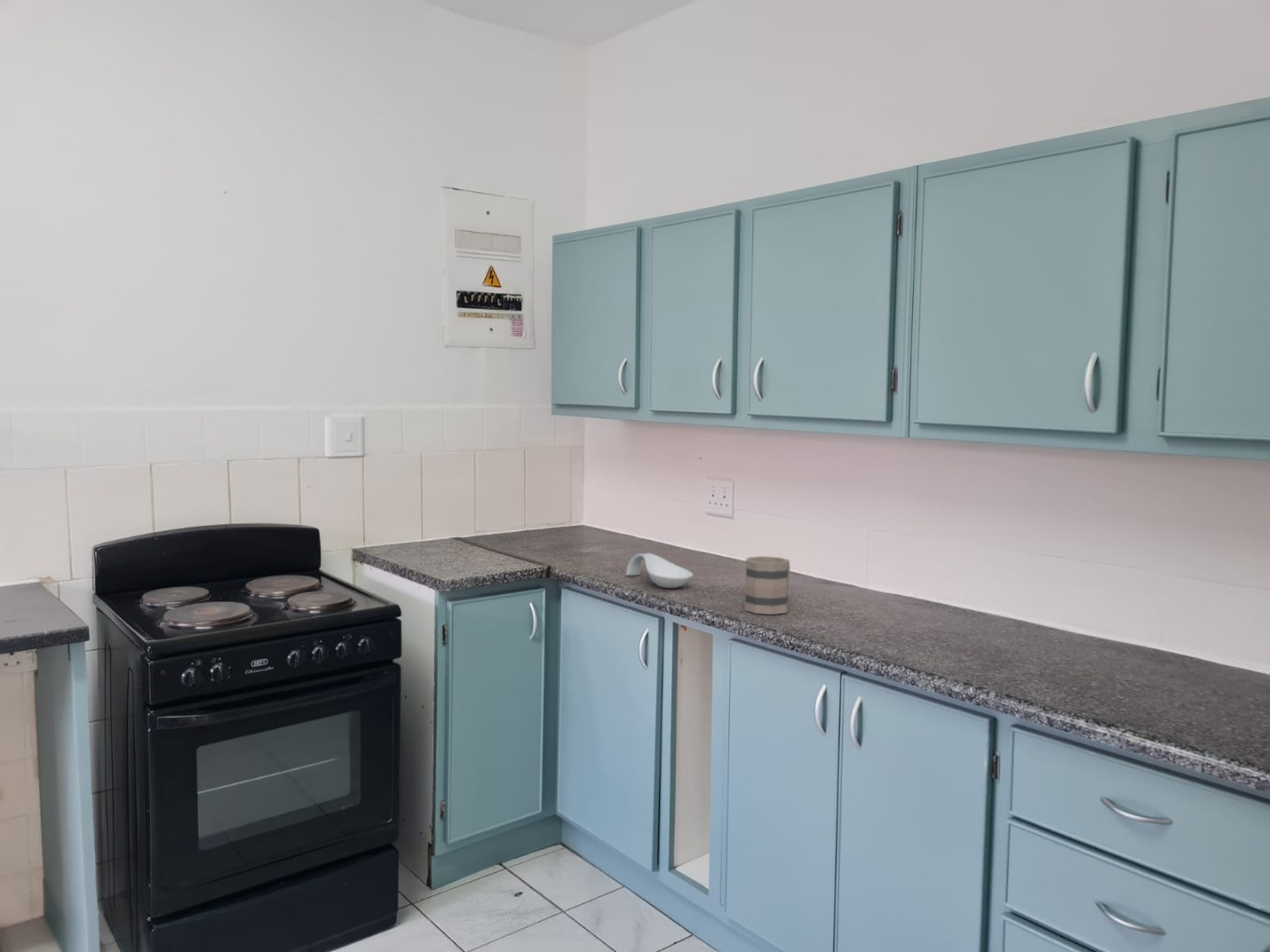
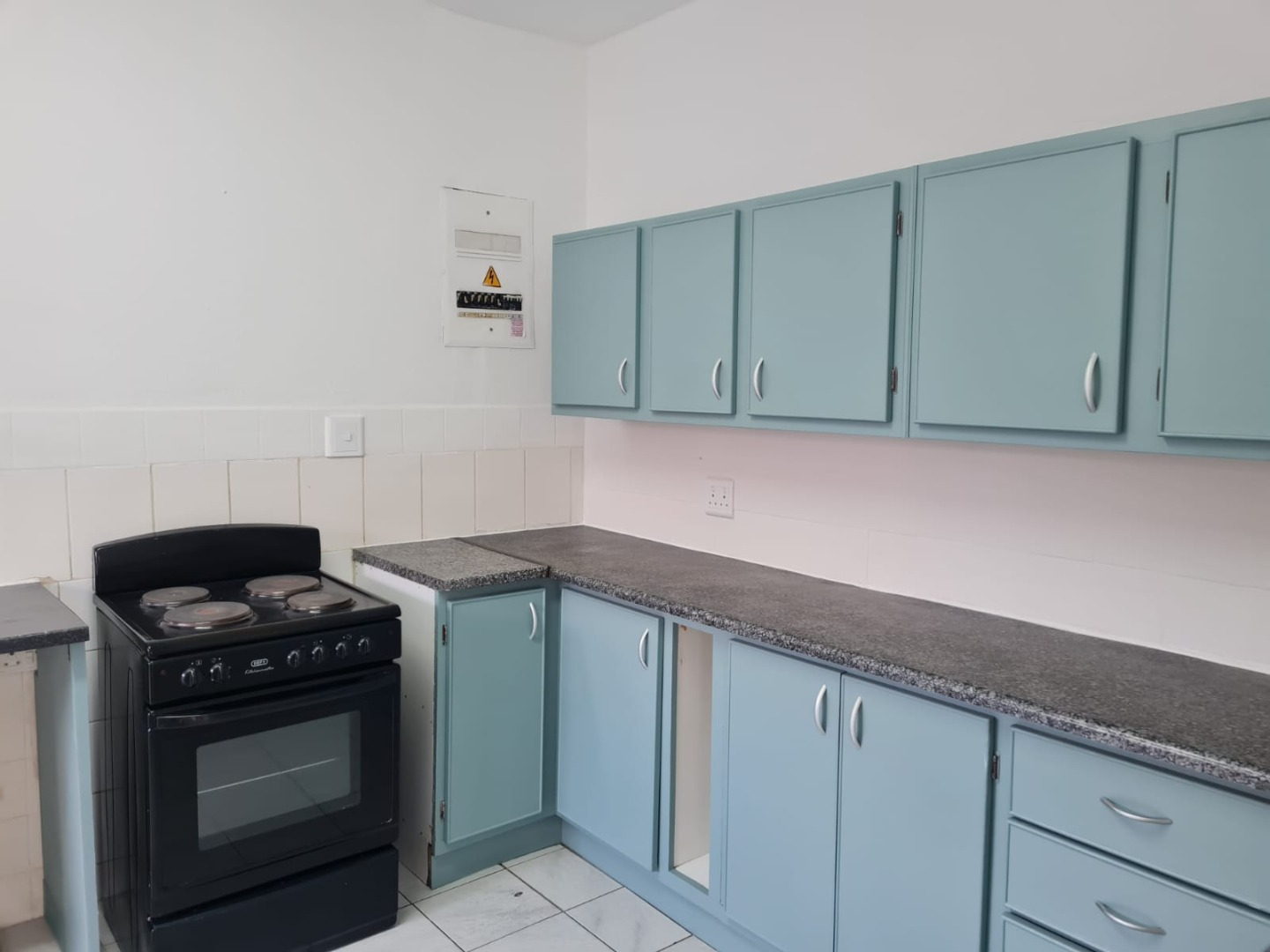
- spoon rest (656, 569)
- mug (772, 583)
